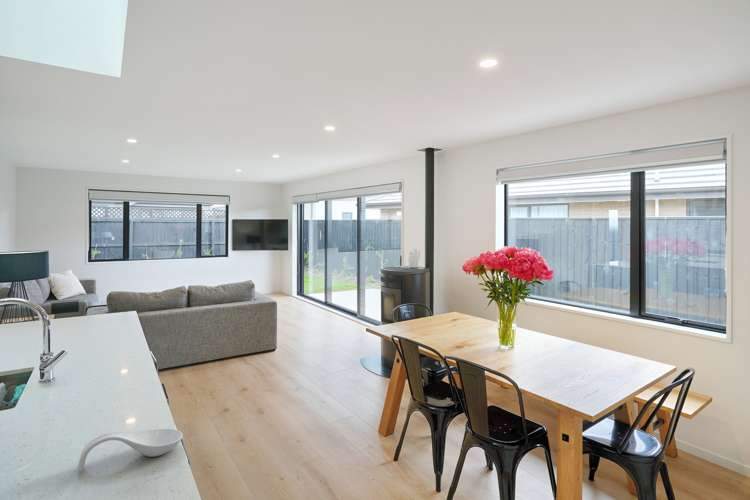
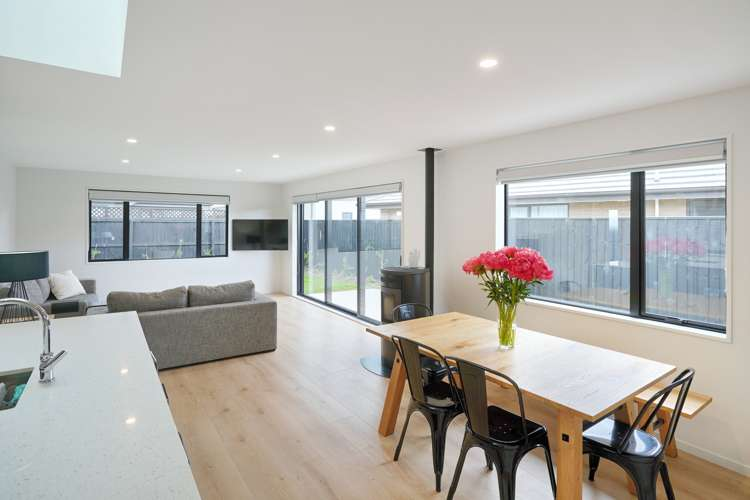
- spoon rest (133, 443)
